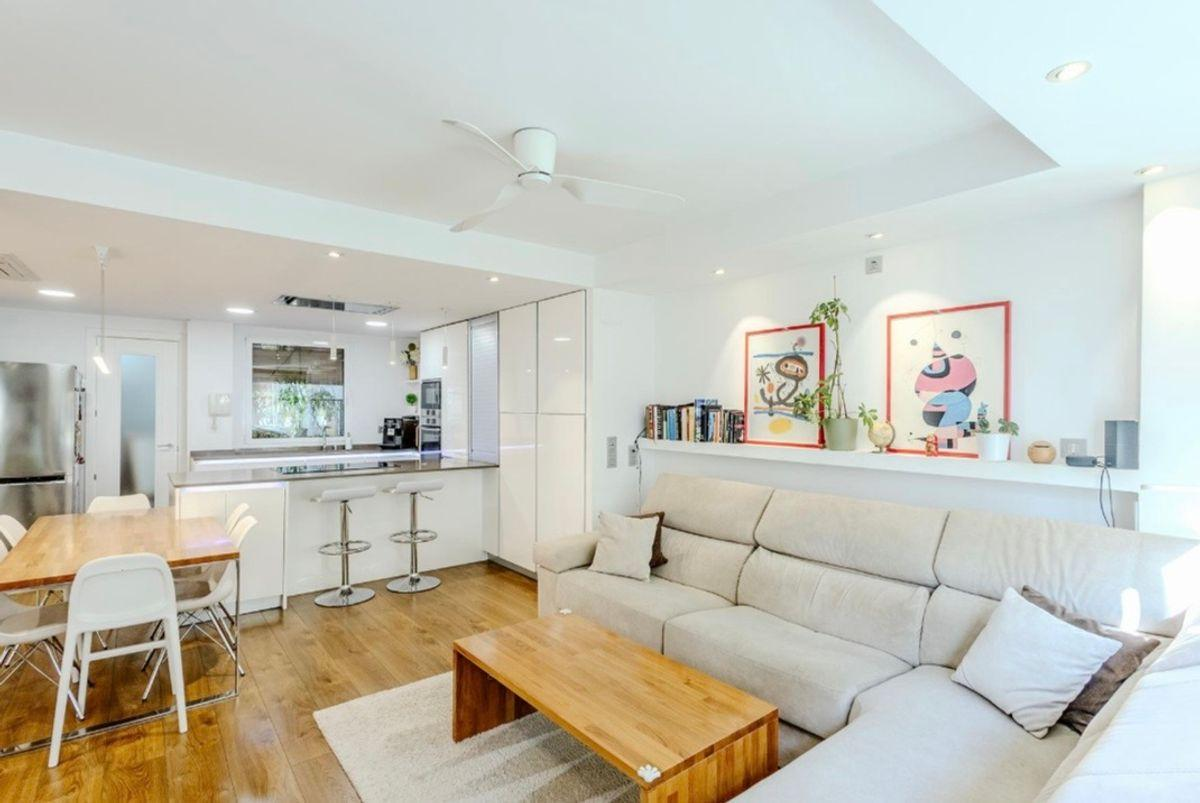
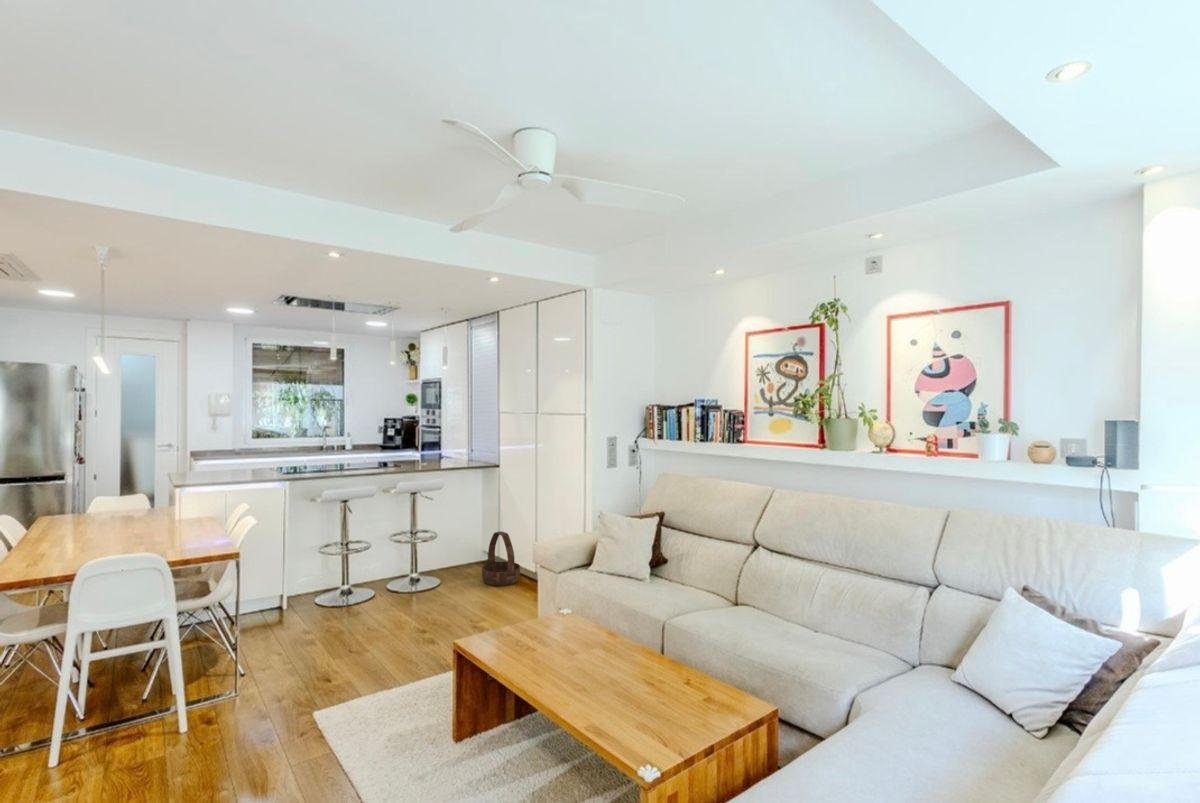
+ basket (501, 562)
